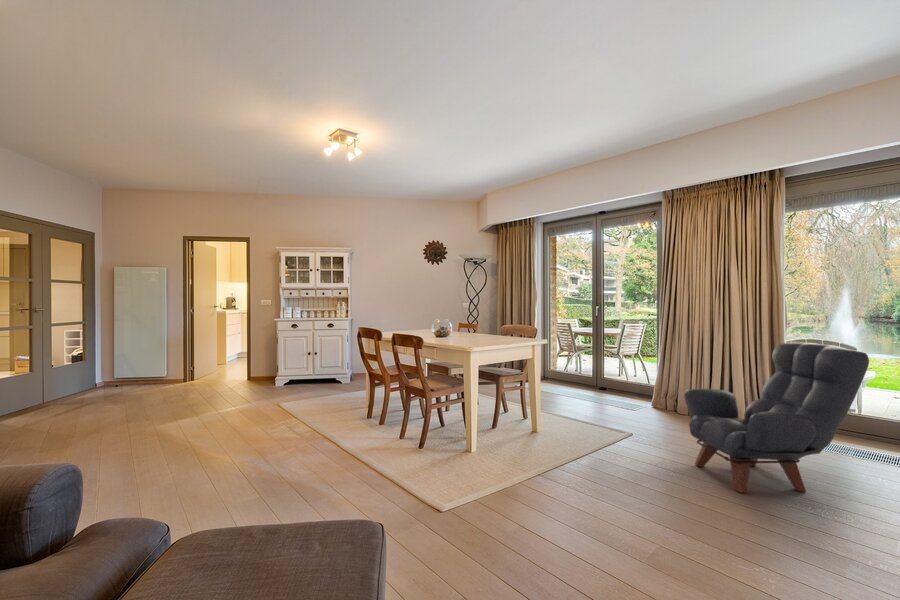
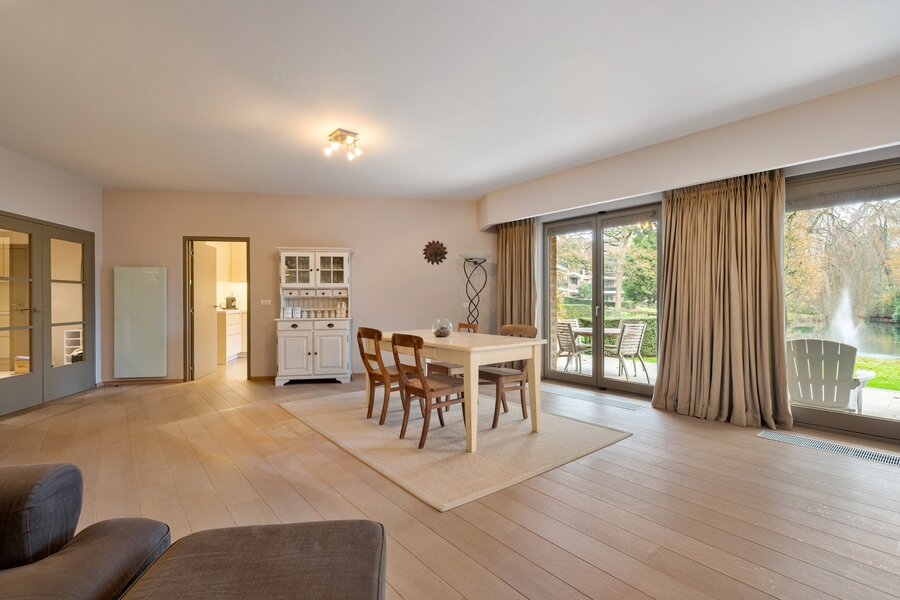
- armchair (771, 410)
